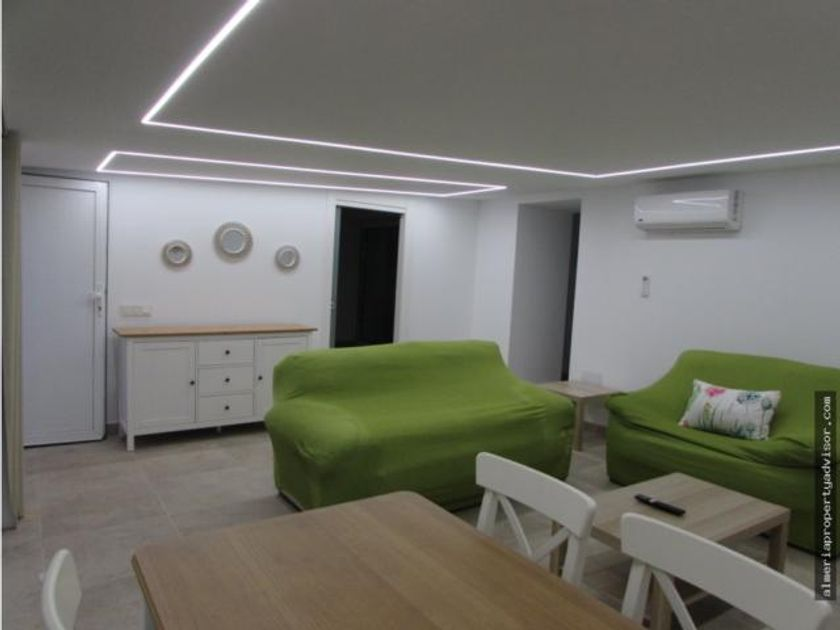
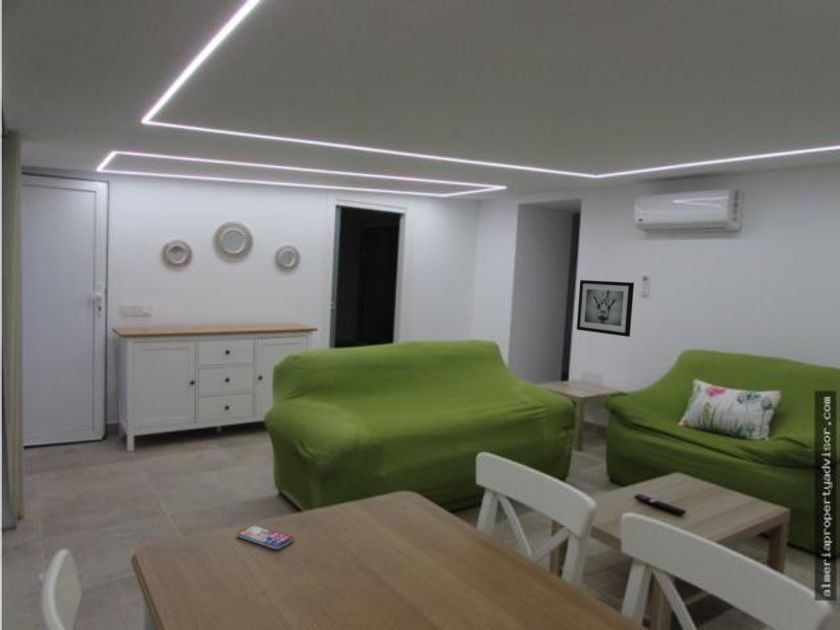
+ wall art (604, 307)
+ smartphone (265, 536)
